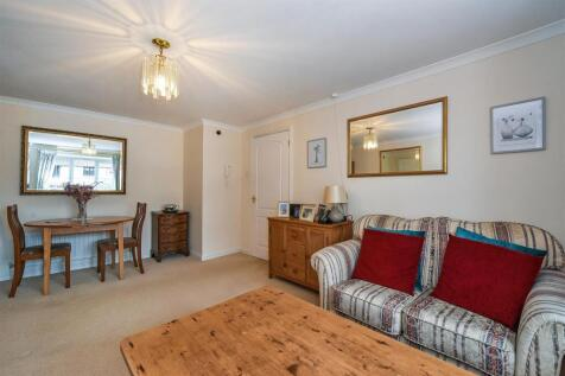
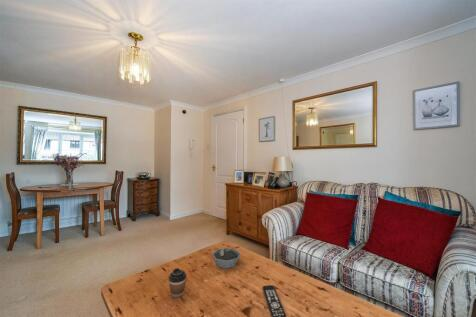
+ remote control (273, 302)
+ bowl (226, 255)
+ coffee cup (177, 282)
